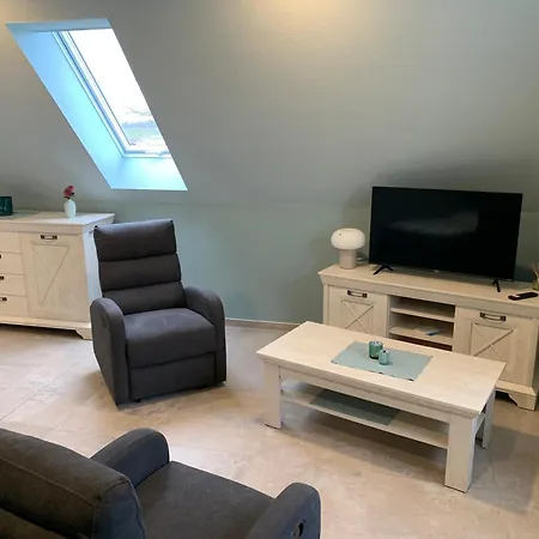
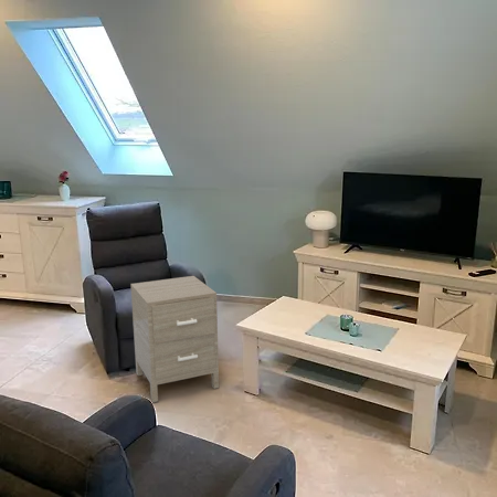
+ nightstand (176, 337)
